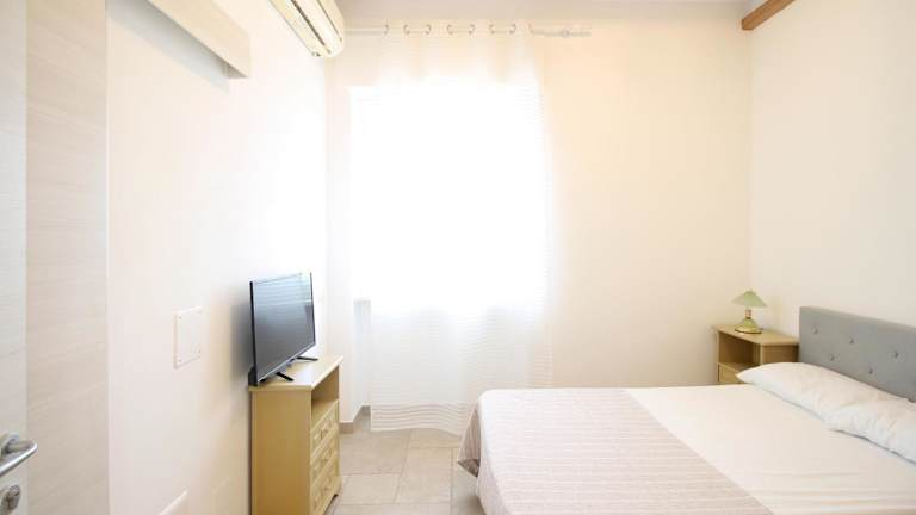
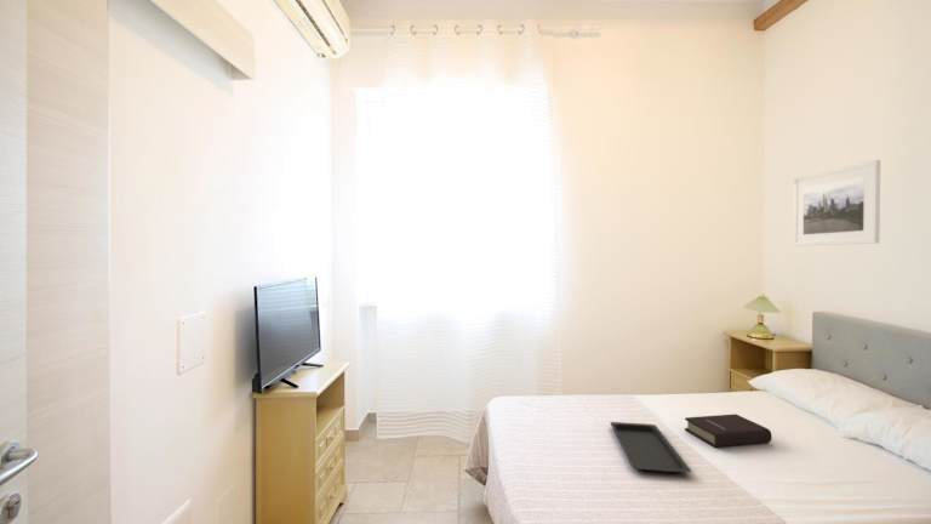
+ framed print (832, 207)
+ serving tray (645, 446)
+ book (726, 429)
